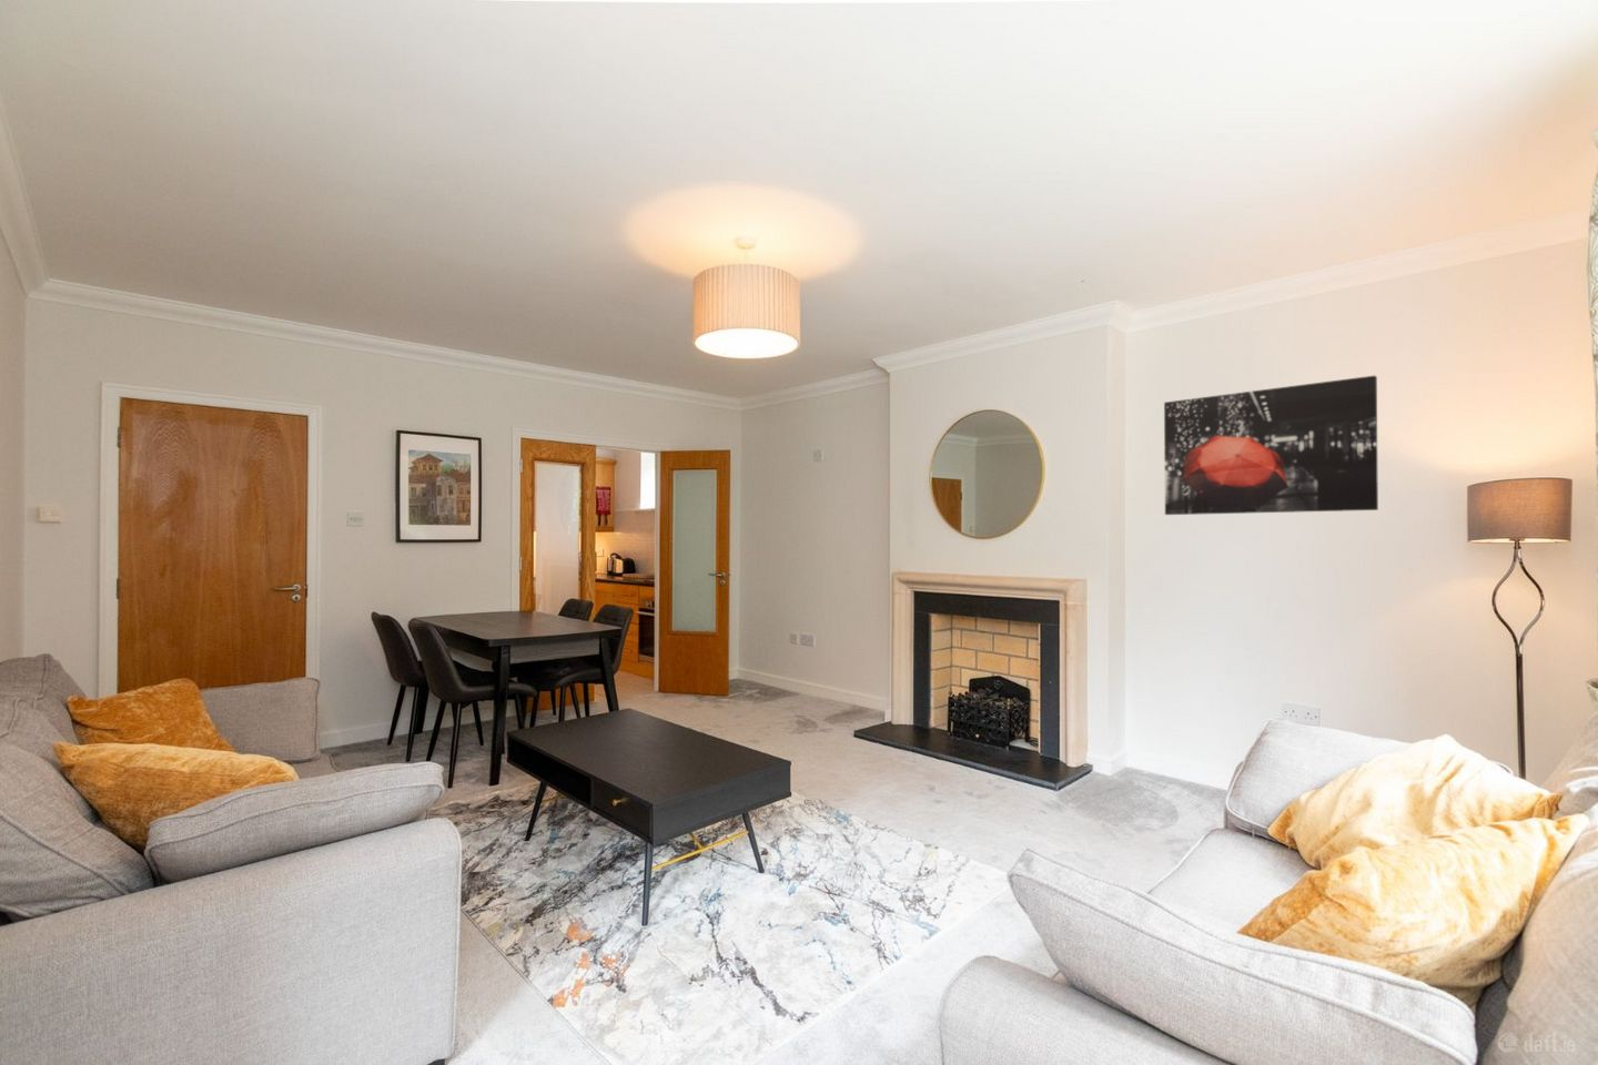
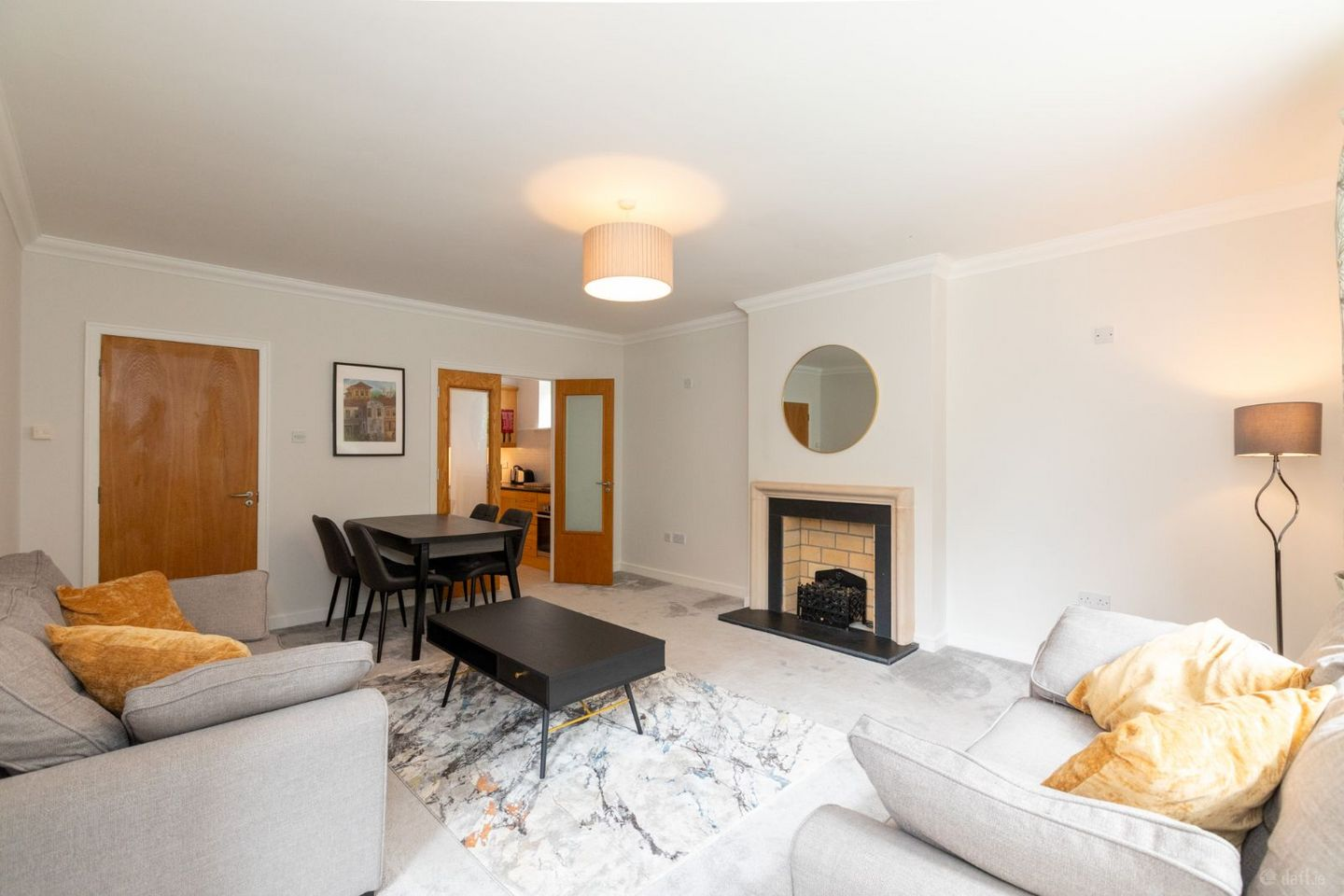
- wall art (1262, 452)
